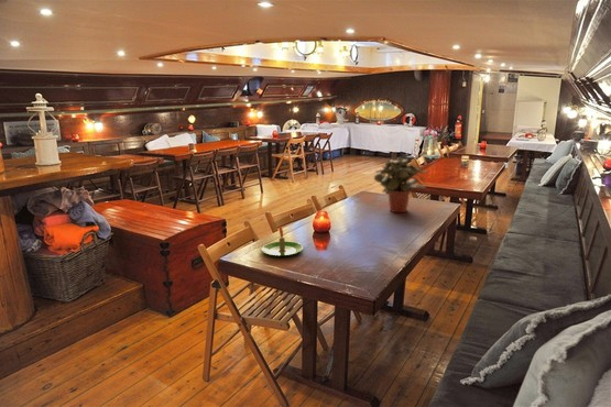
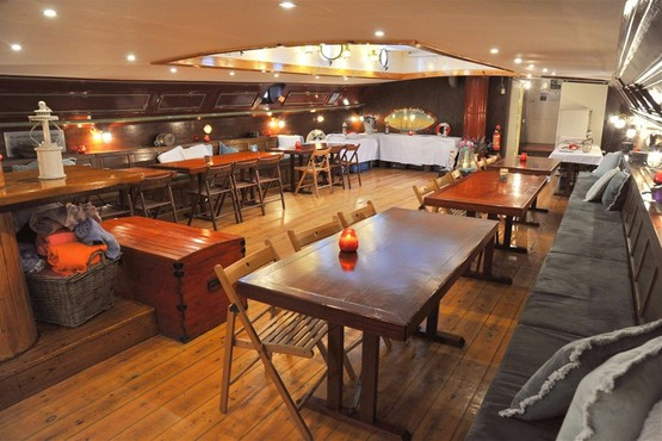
- candle (282, 238)
- potted plant (400, 183)
